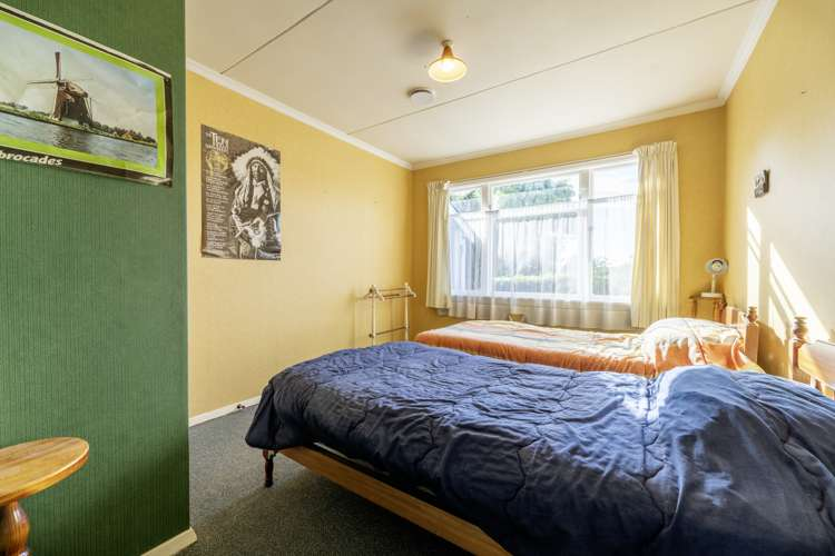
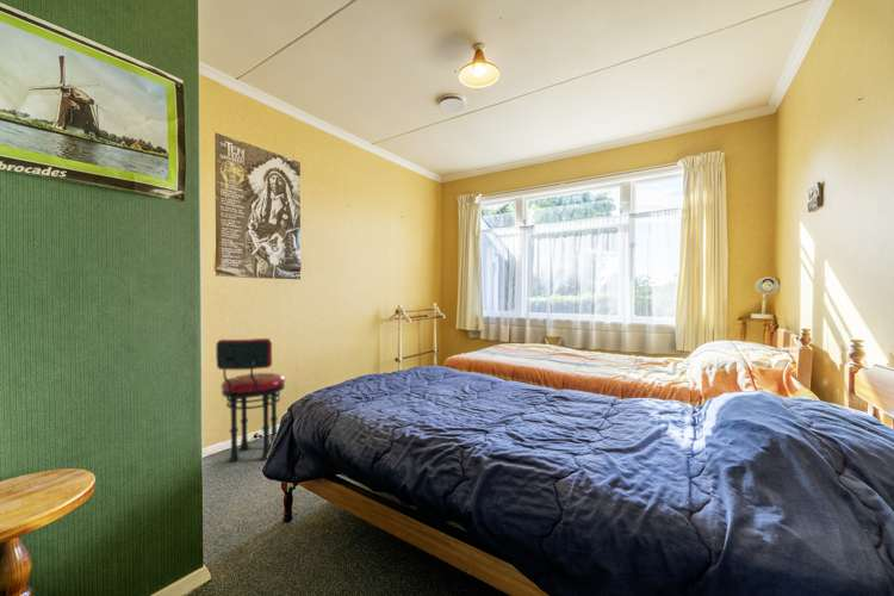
+ stool (252, 396)
